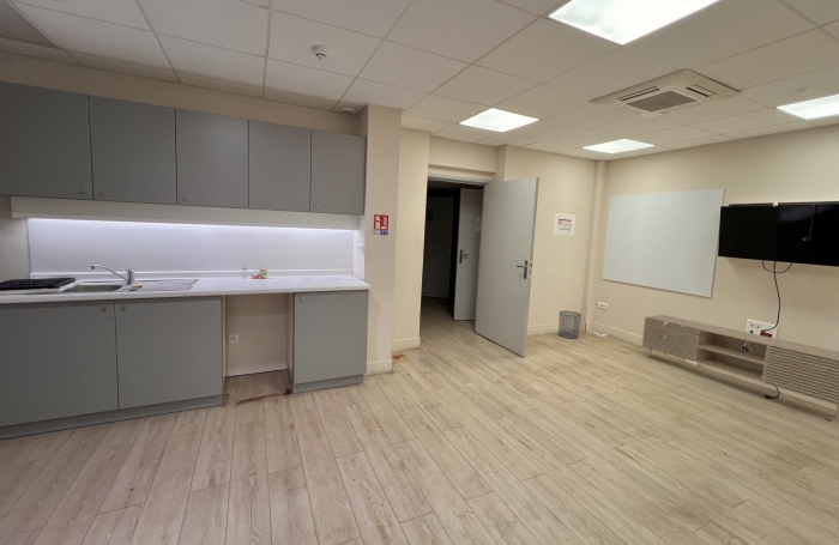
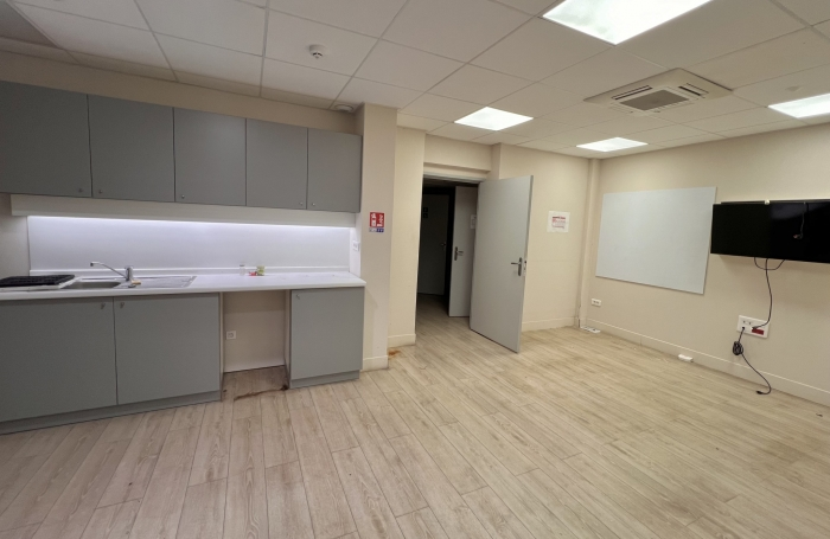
- waste bin (568, 323)
- credenza (737, 358)
